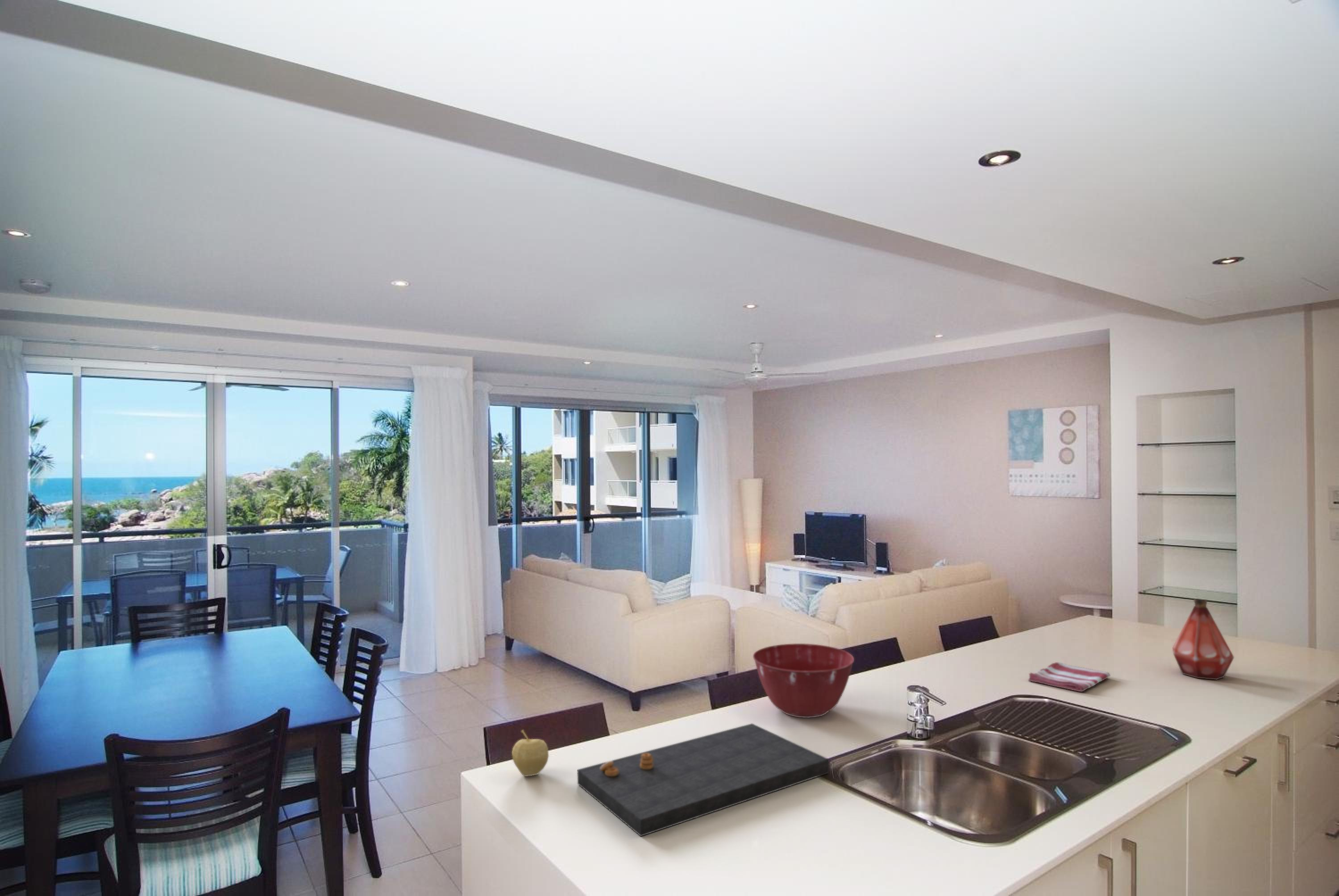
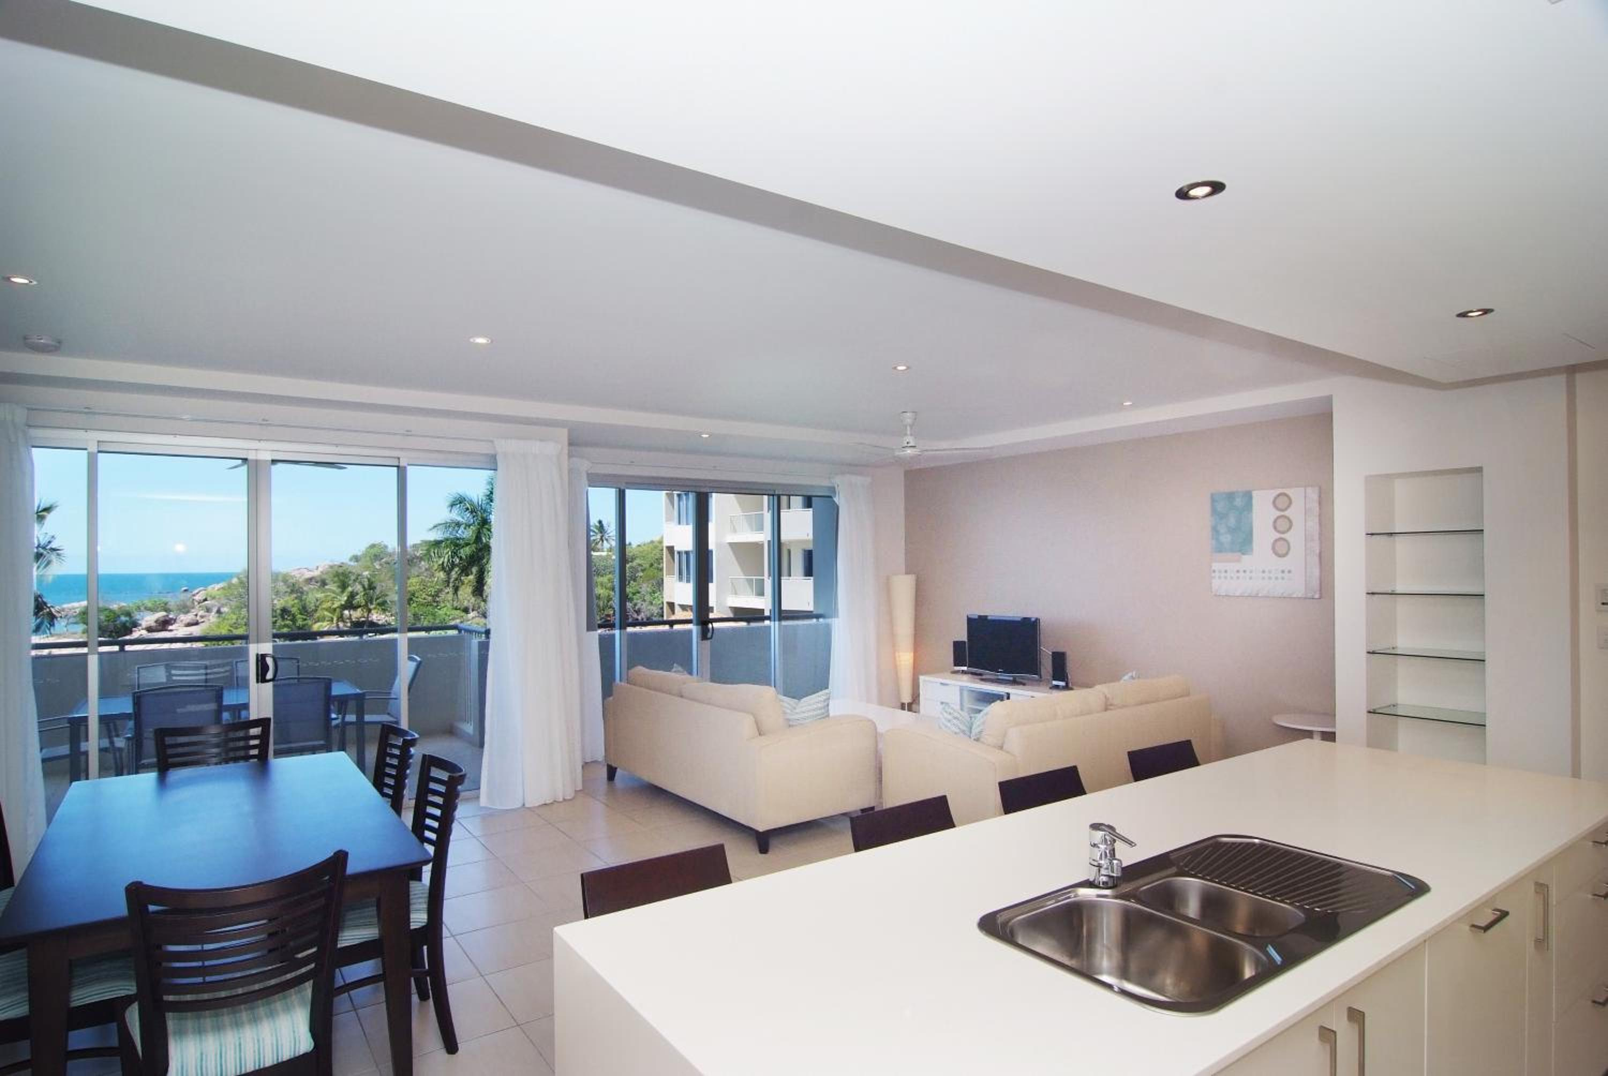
- bottle (1201, 637)
- fruit (530, 753)
- cutting board (705, 764)
- mixing bowl (803, 682)
- dish towel (1069, 676)
